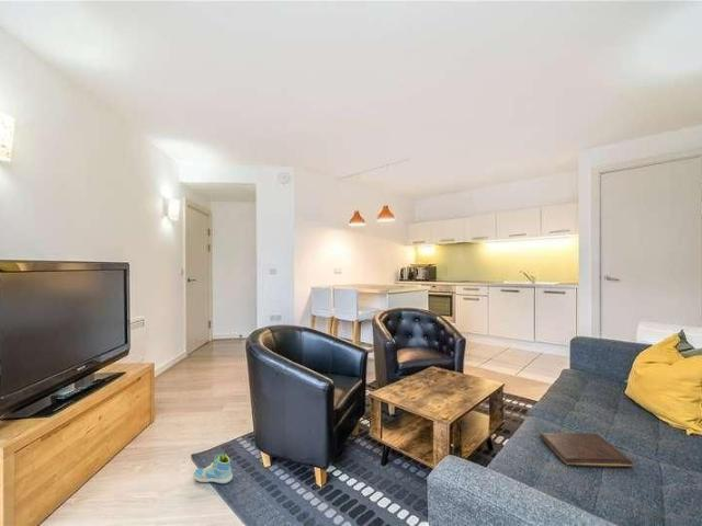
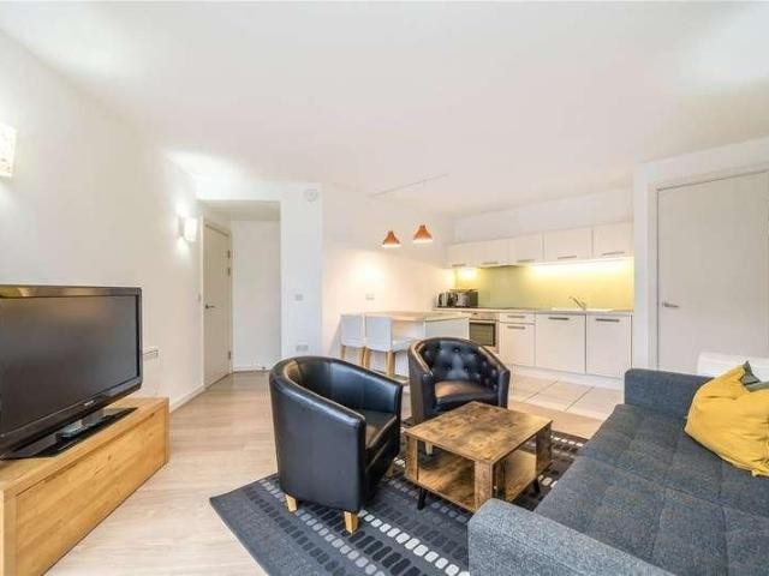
- sneaker (213, 465)
- book (582, 447)
